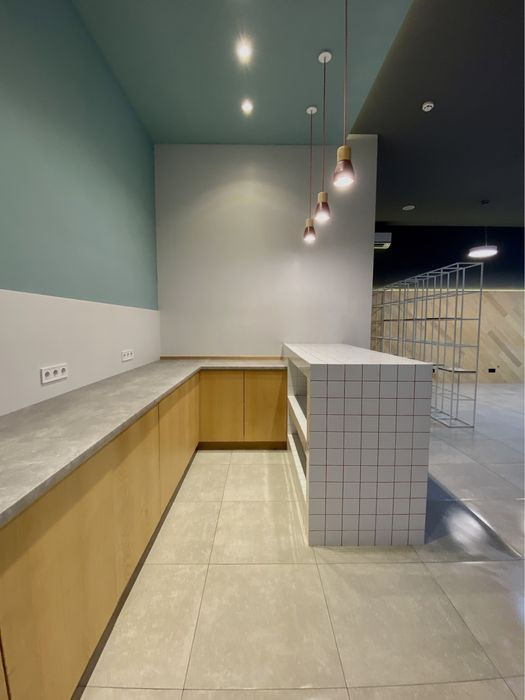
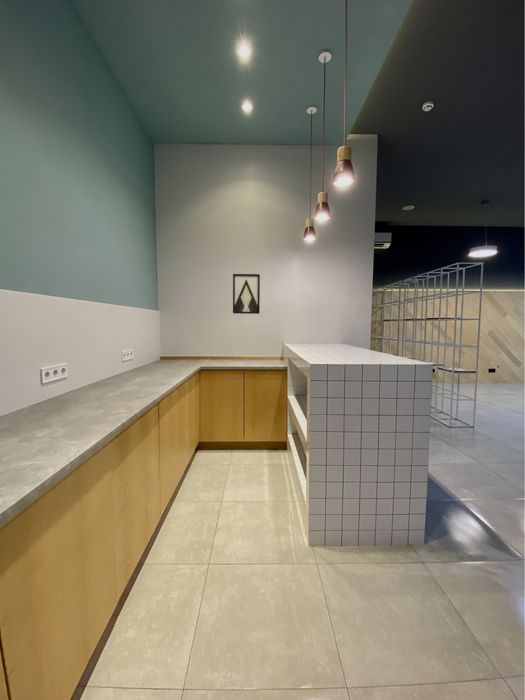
+ wall art (246, 293)
